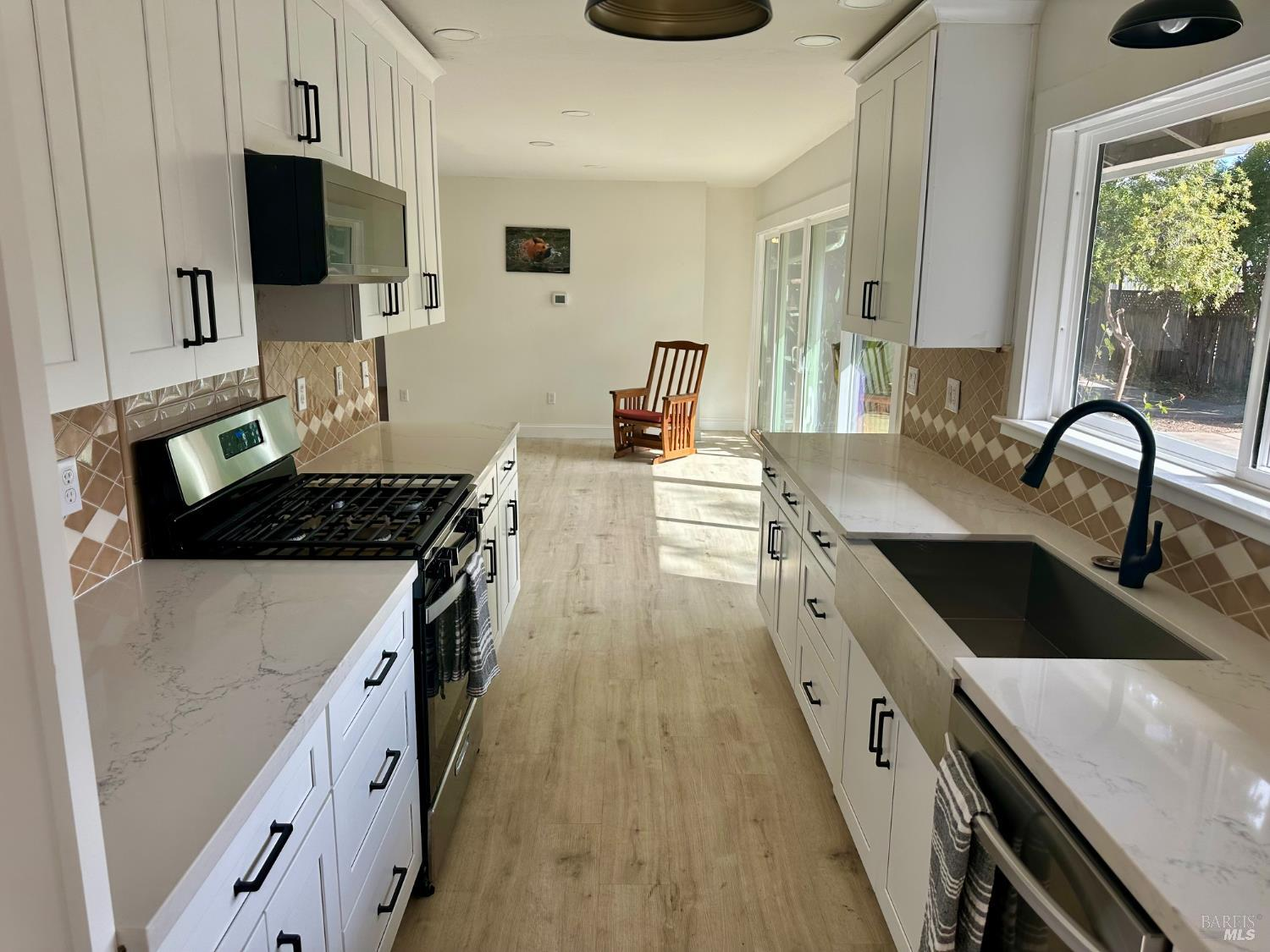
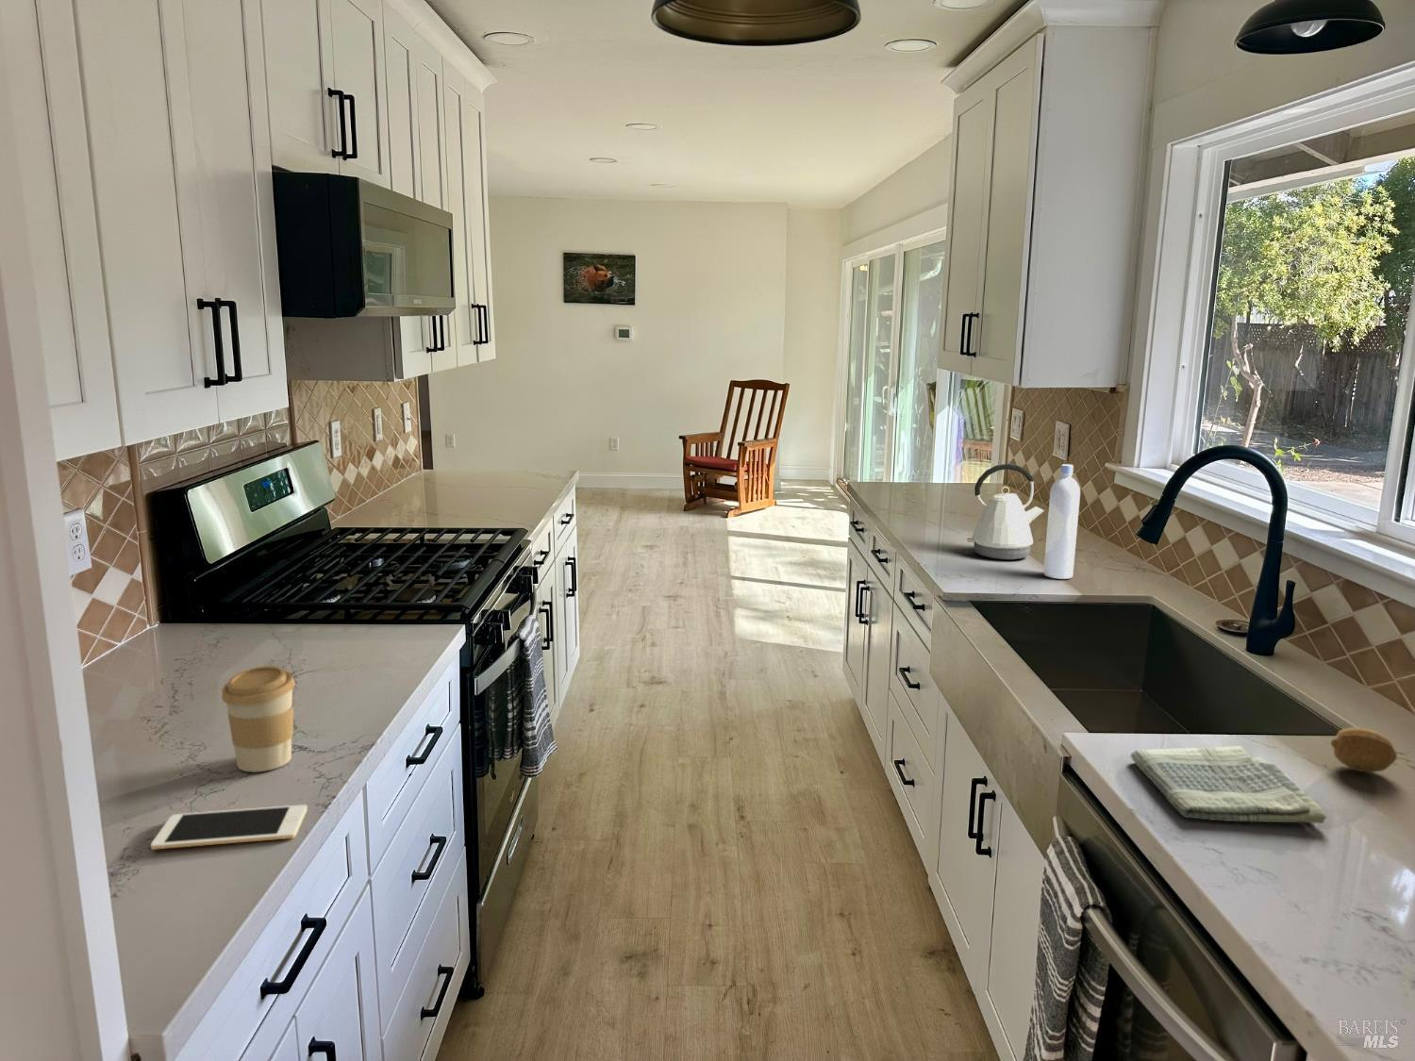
+ bottle (1062, 520)
+ kettle (1006, 509)
+ dish towel (1223, 781)
+ cell phone (232, 826)
+ fruit (1363, 749)
+ coffee cup (261, 718)
